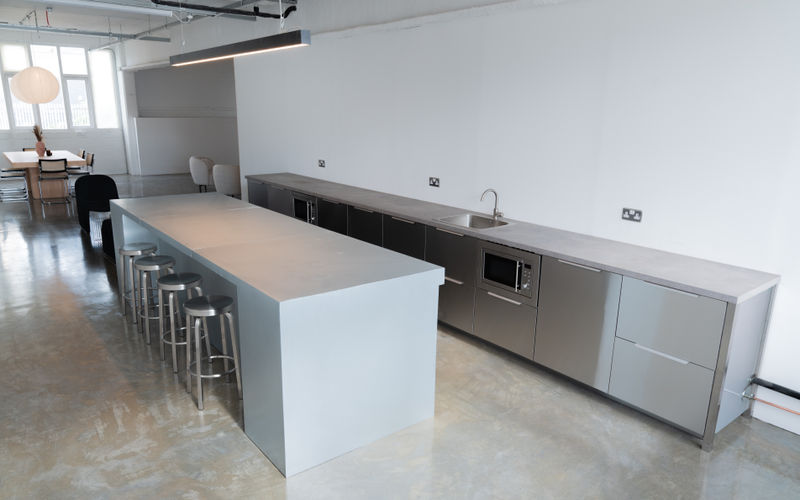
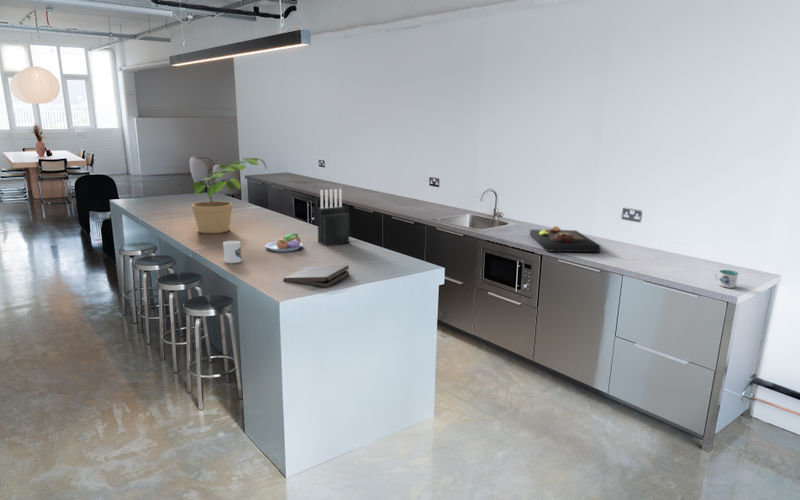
+ potted plant (232, 190)
+ knife block (334, 217)
+ cutting board (563, 236)
+ fruit bowl (285, 241)
+ pizza box (317, 273)
+ mug (725, 278)
+ mug (233, 251)
